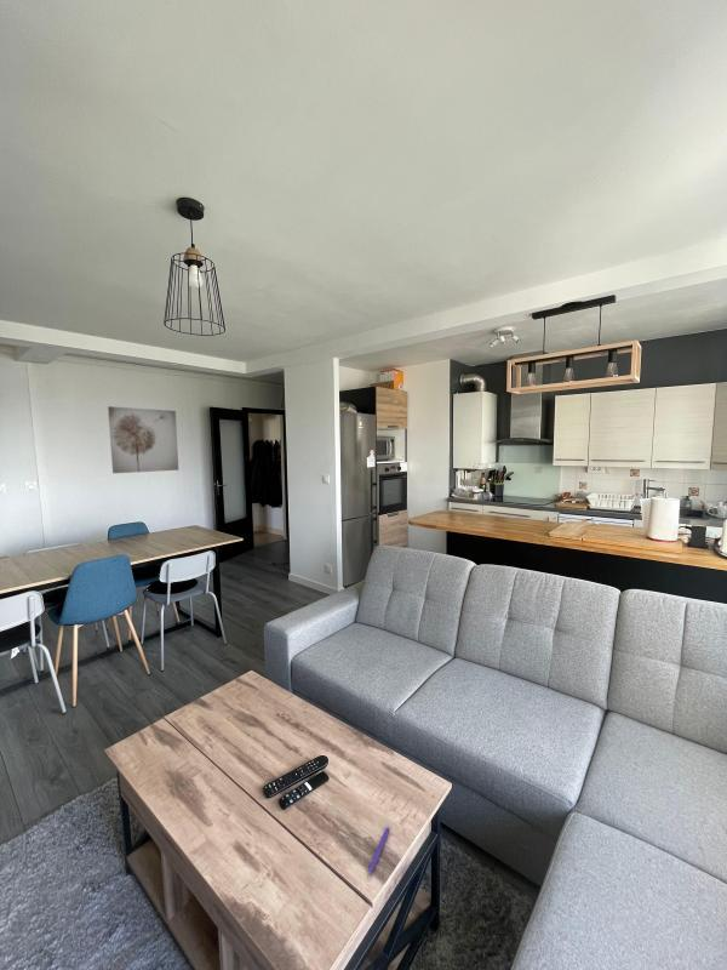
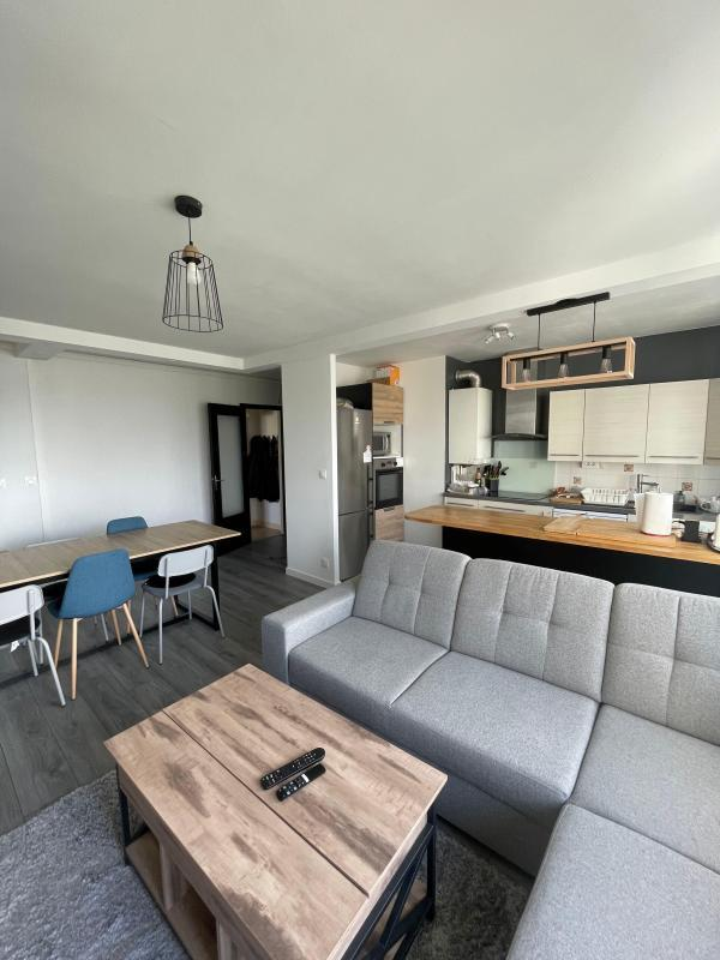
- wall art (145, 440)
- pen (378, 850)
